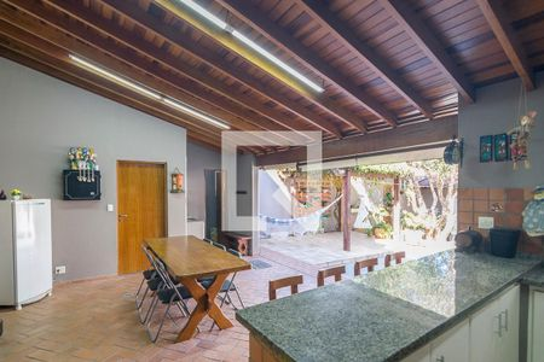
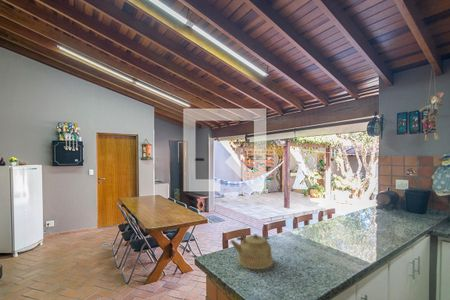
+ kettle (251, 247)
